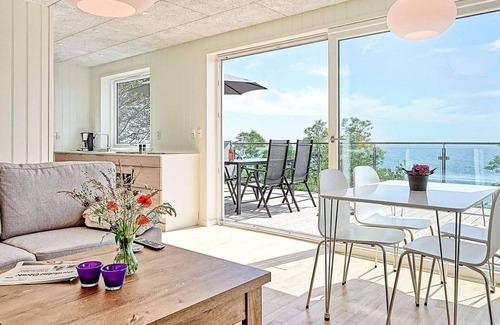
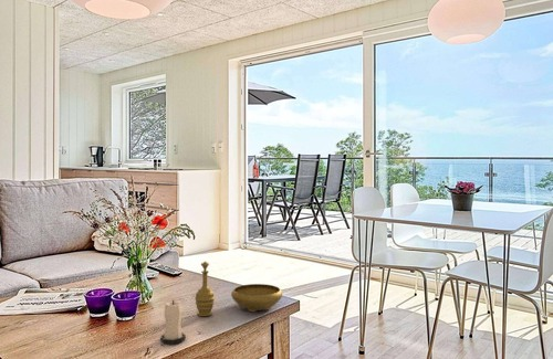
+ candle (173, 319)
+ decorative bowl (239, 286)
